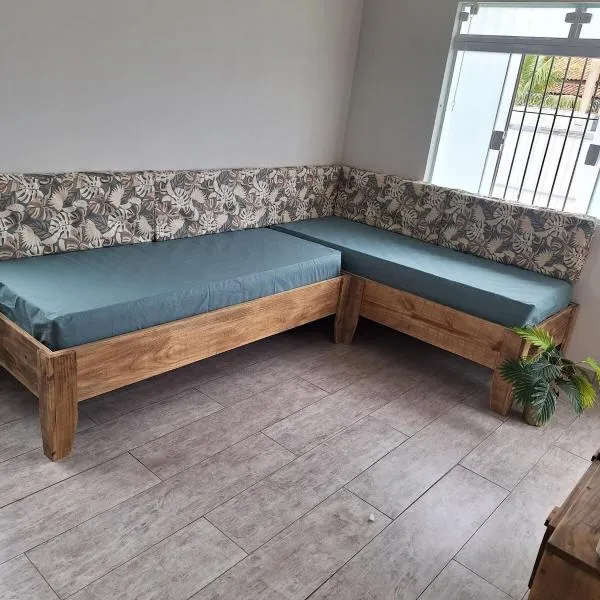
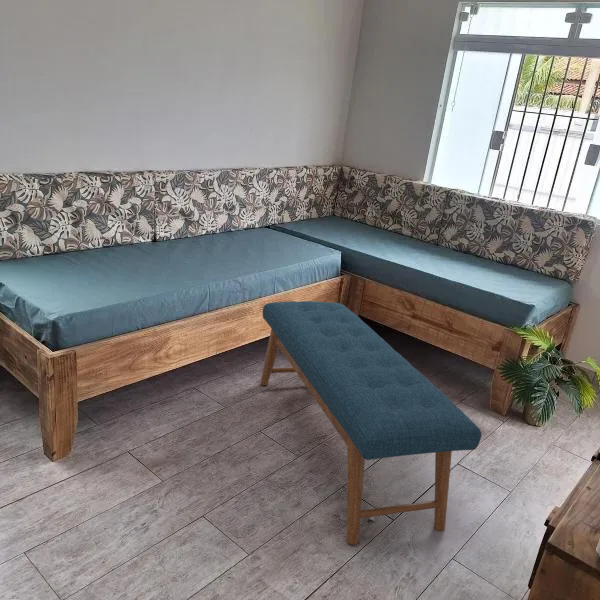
+ bench (344, 396)
